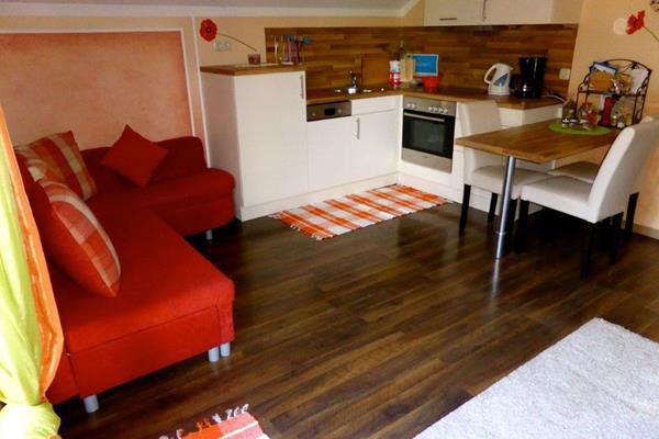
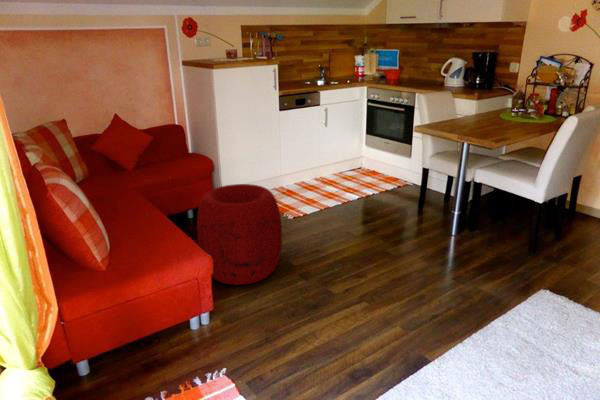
+ pouf (240, 232)
